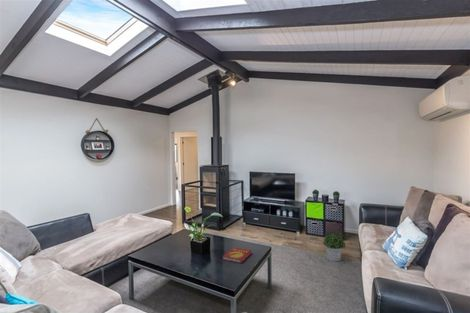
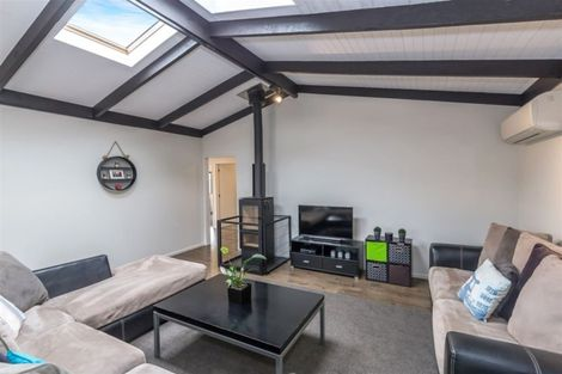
- book (237, 254)
- potted plant (335, 245)
